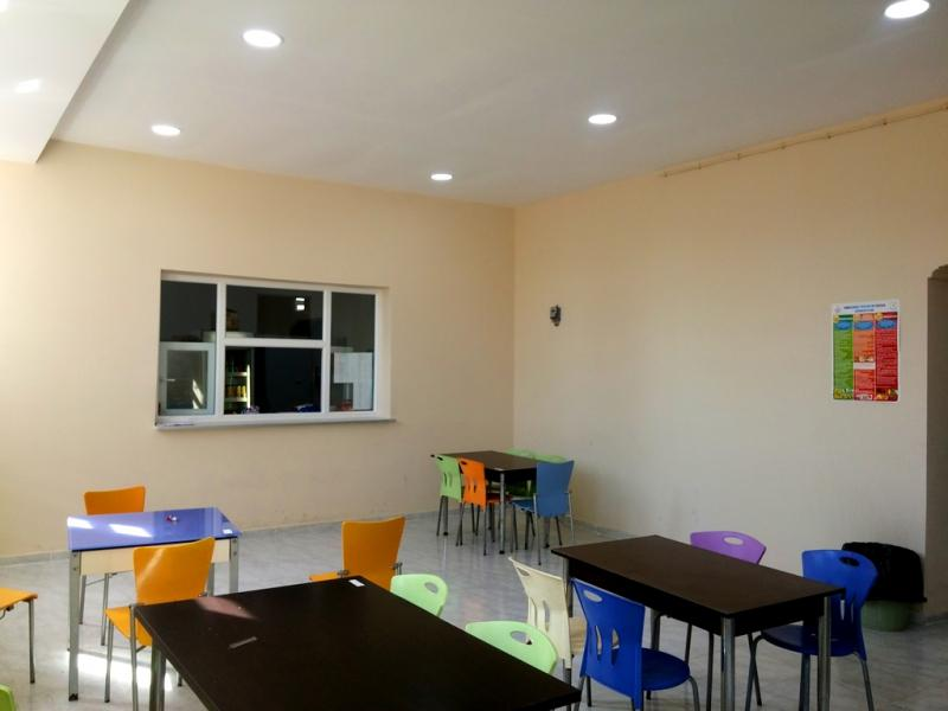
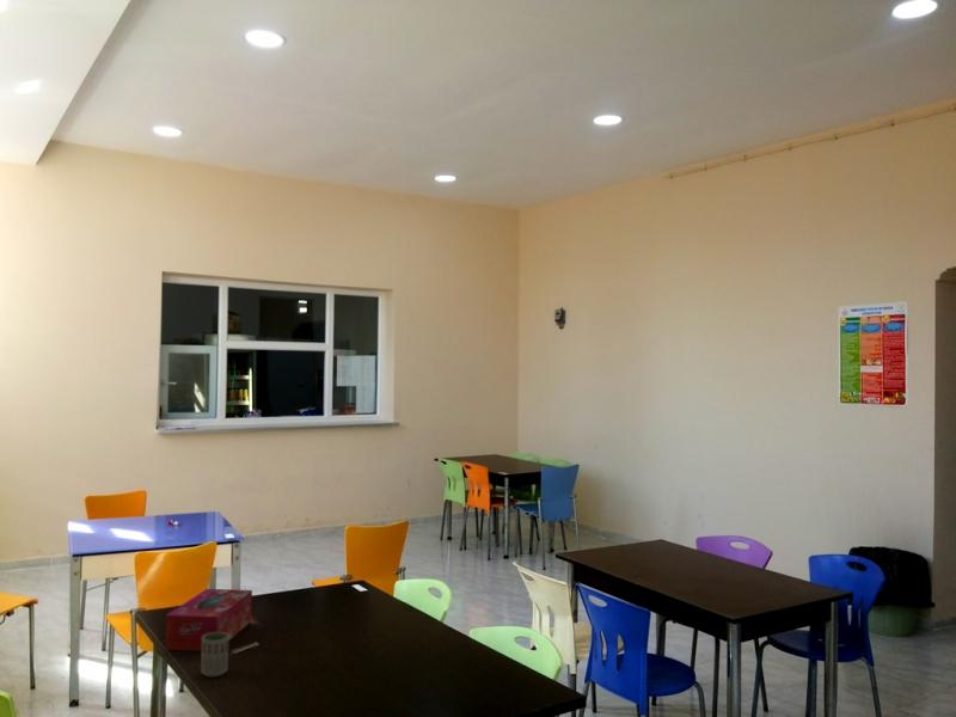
+ cup (214, 654)
+ tissue box (210, 618)
